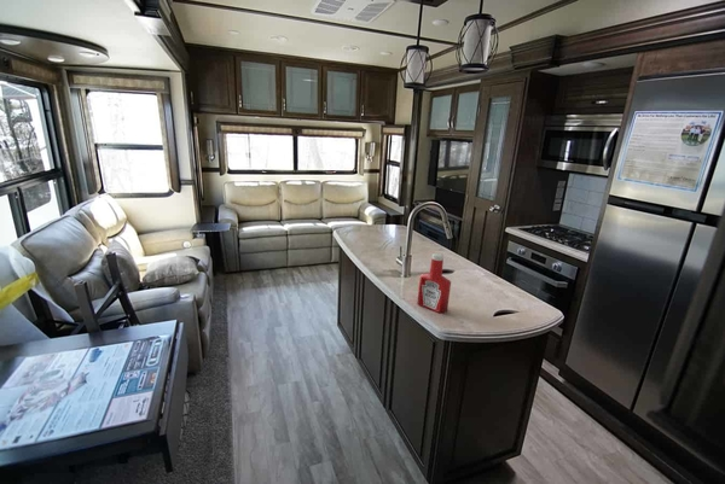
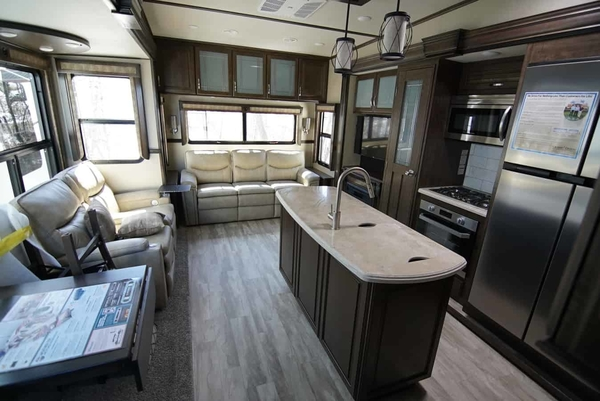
- soap bottle (434, 281)
